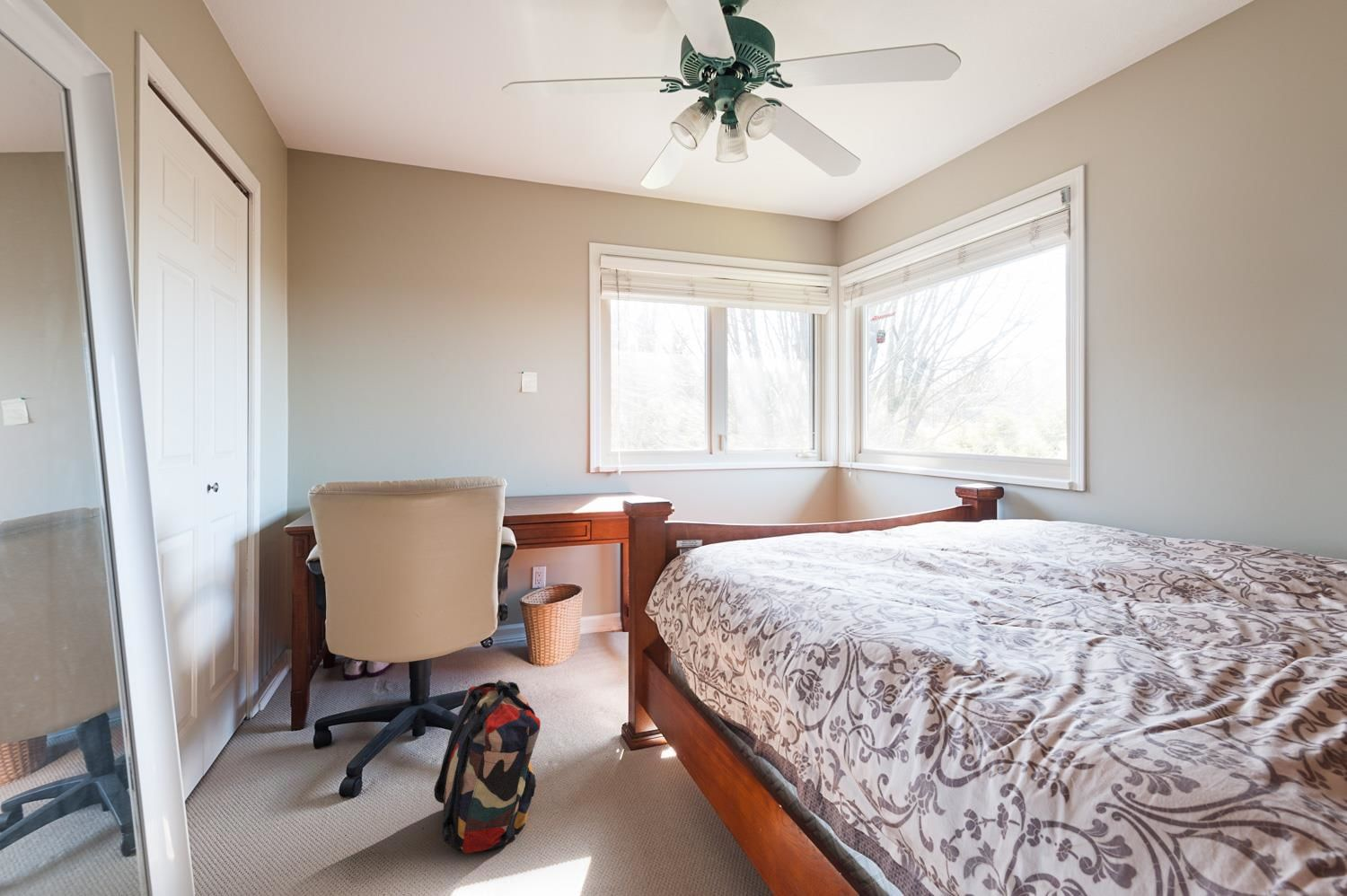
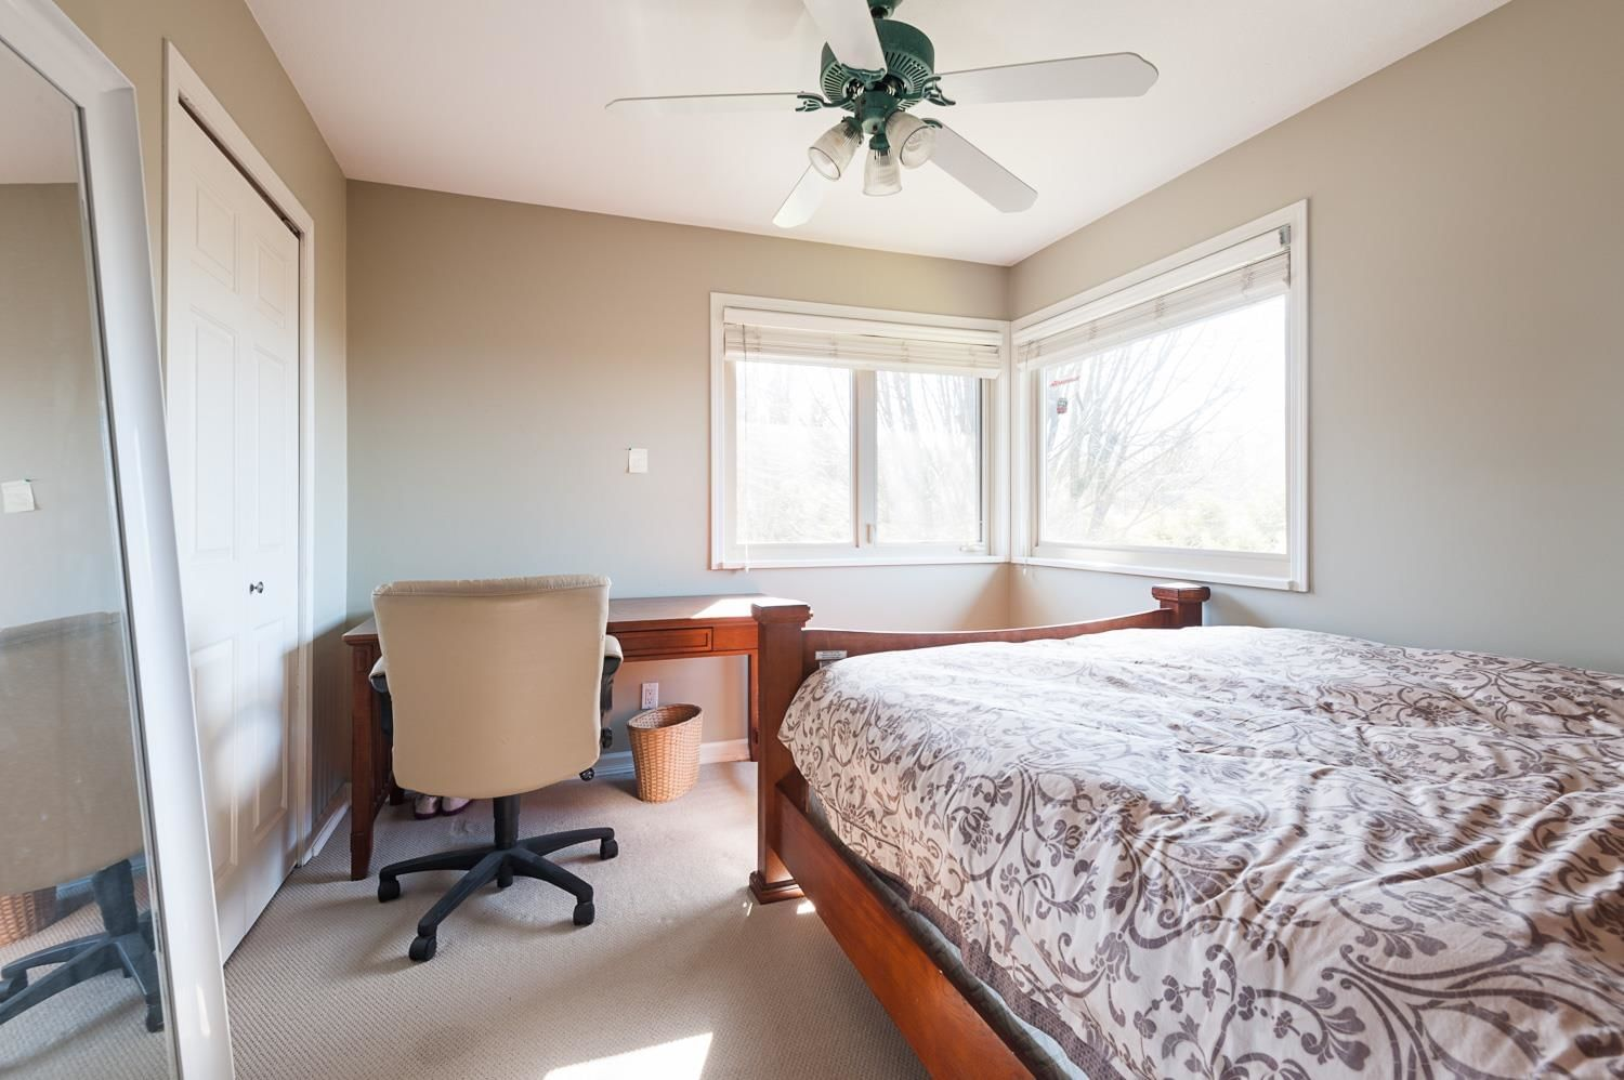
- backpack (485, 754)
